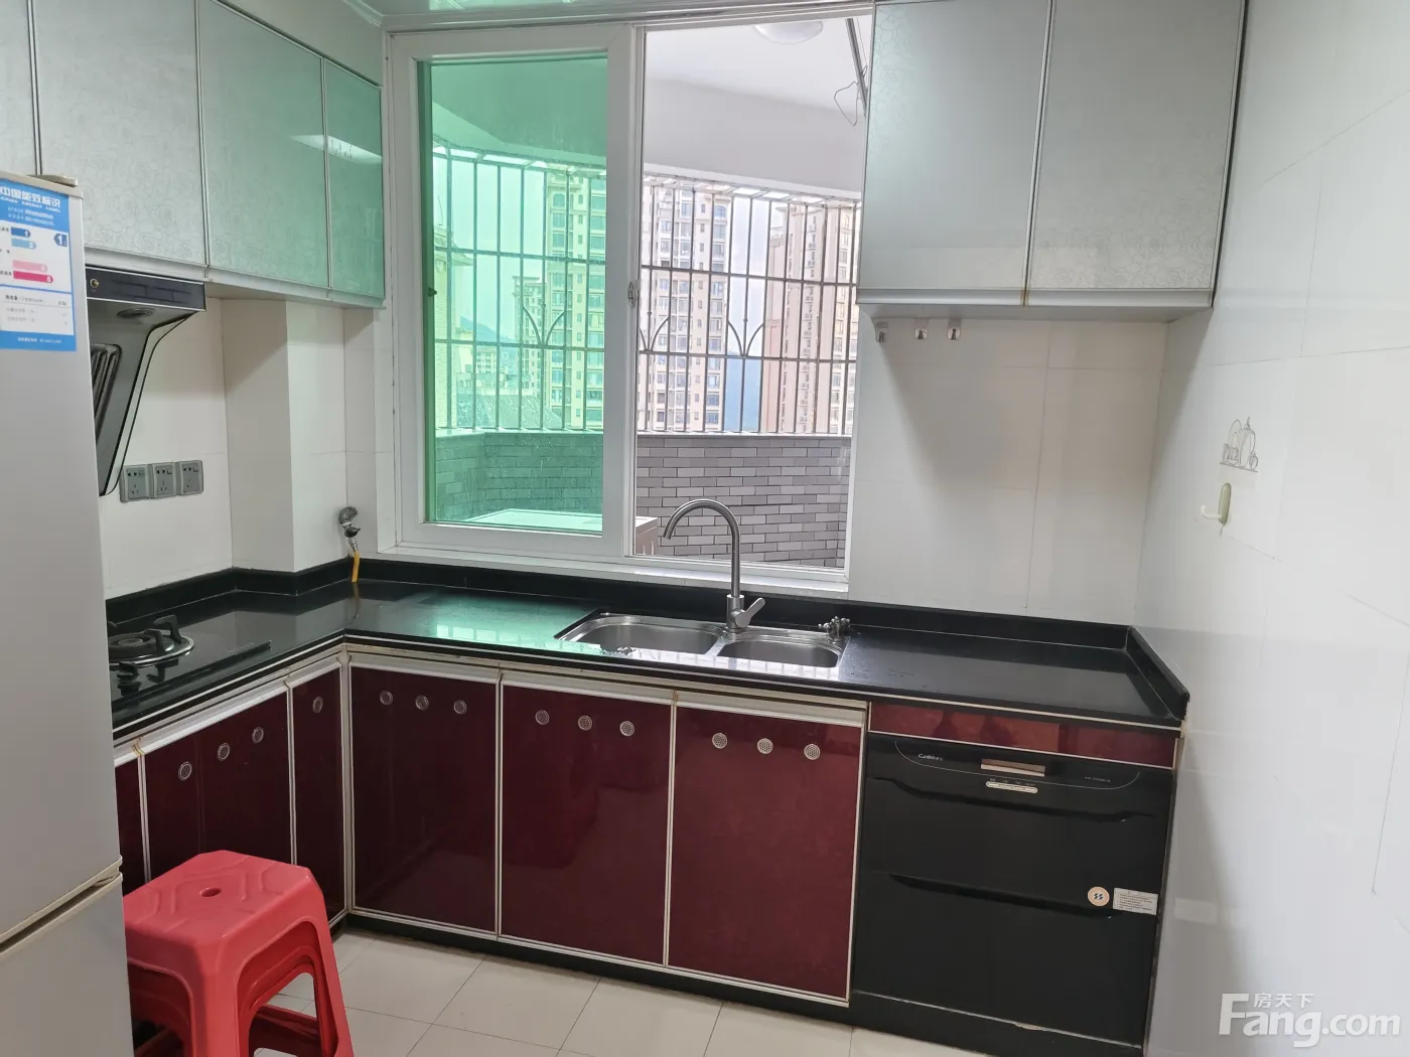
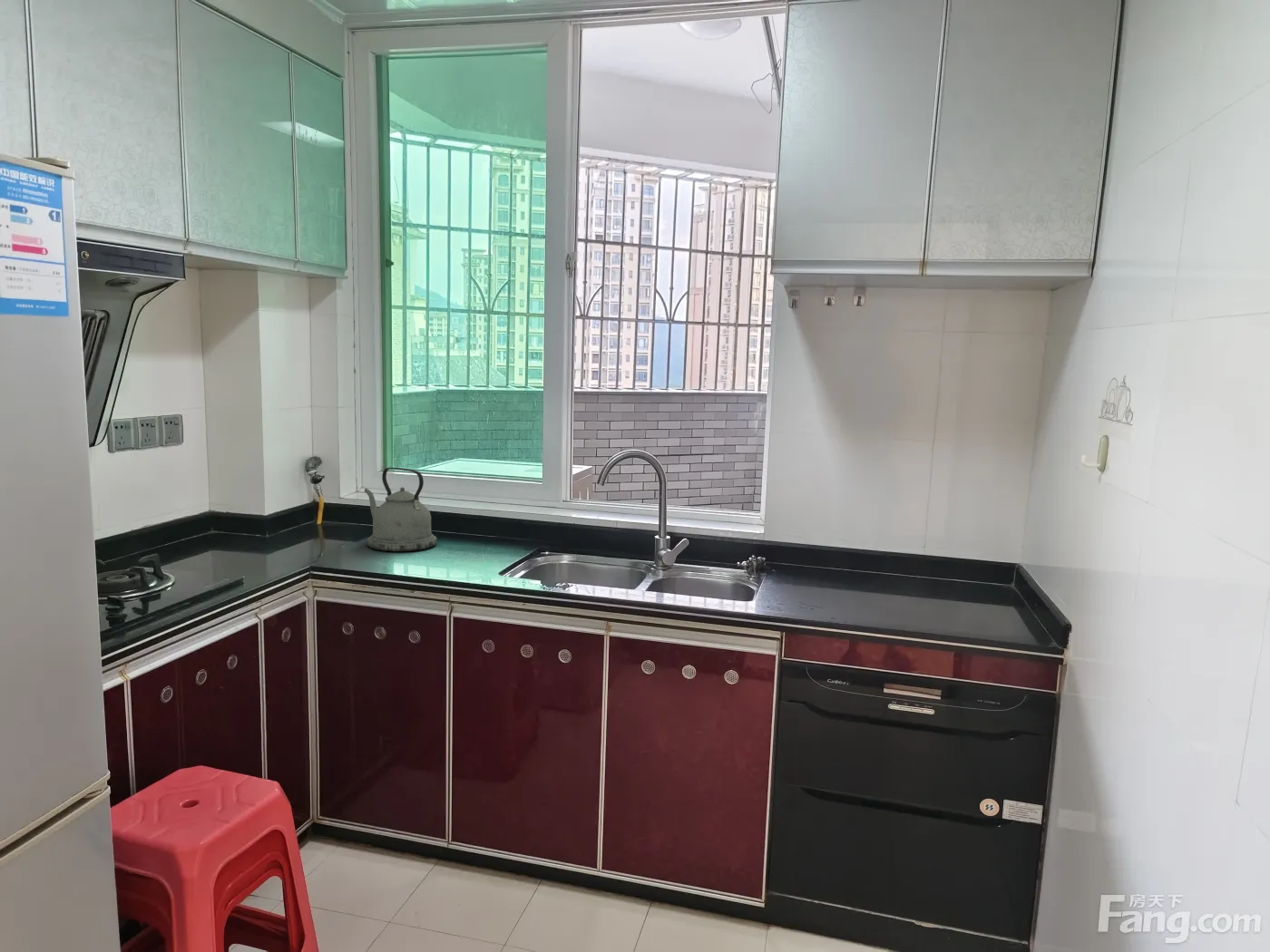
+ kettle (397, 506)
